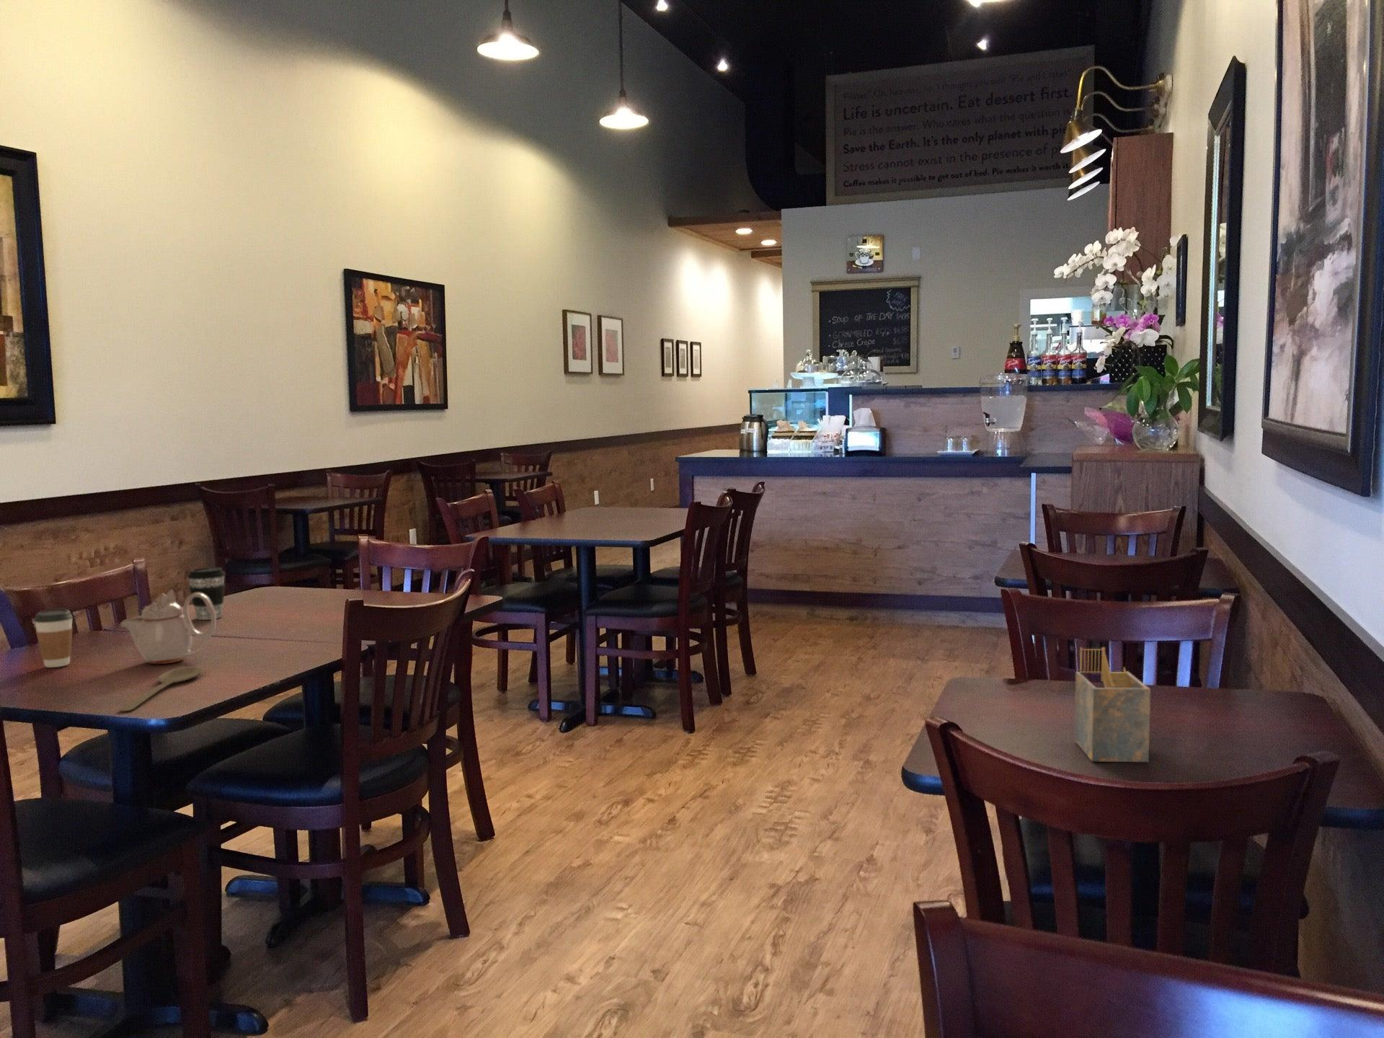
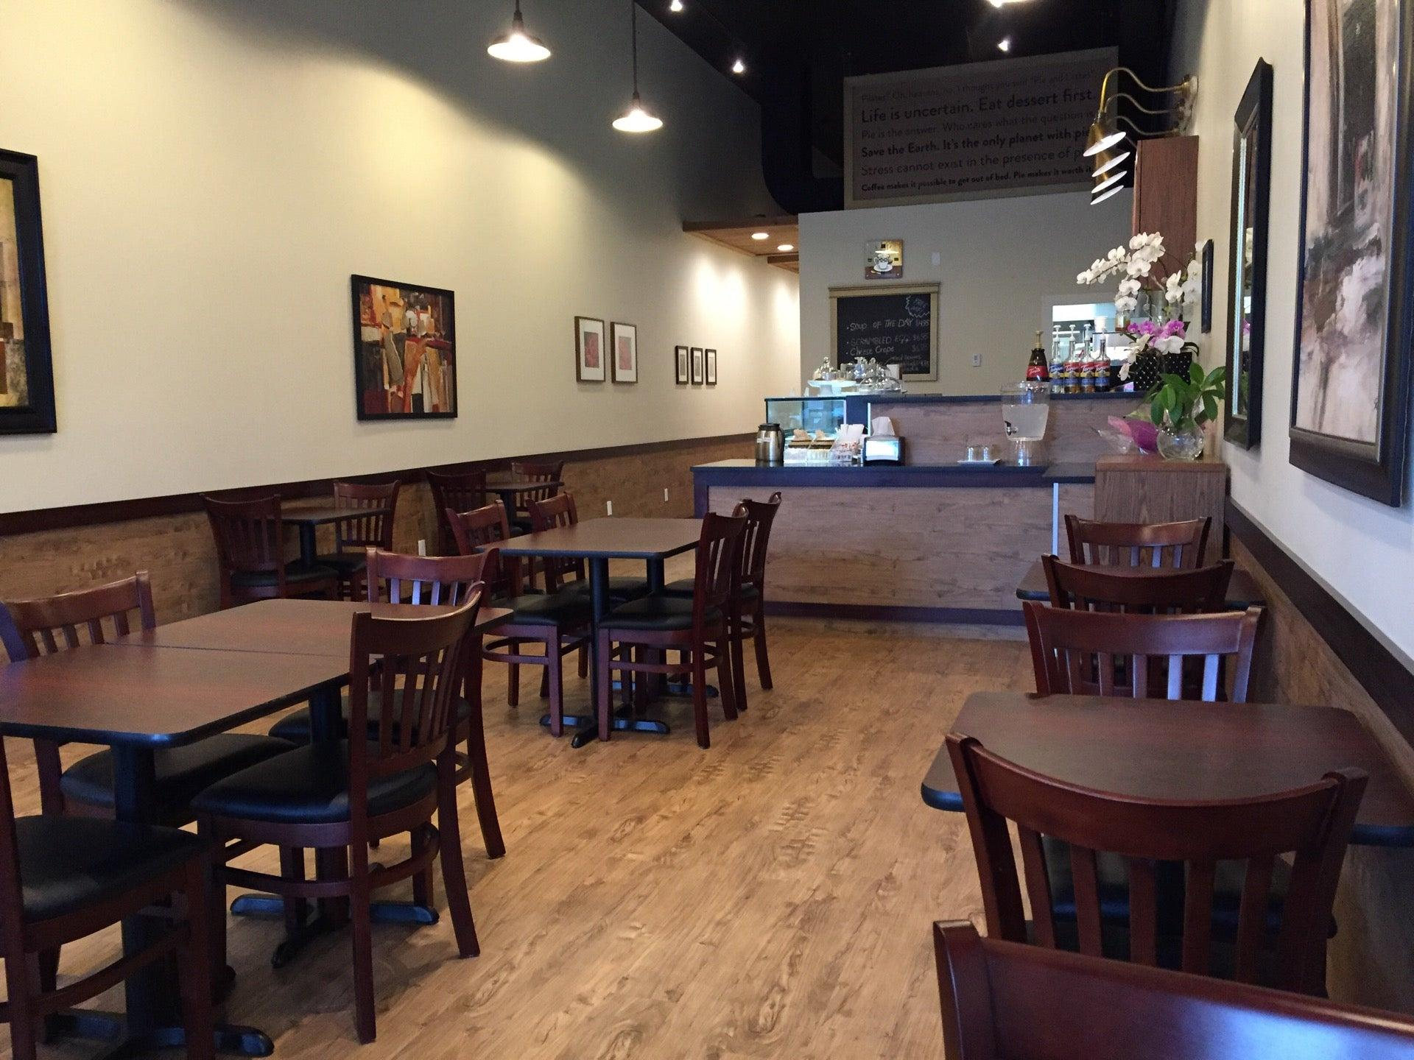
- coffee cup (207, 593)
- wooden spoon (160, 687)
- coffee cup (54, 638)
- napkin holder (1110, 702)
- teapot (169, 626)
